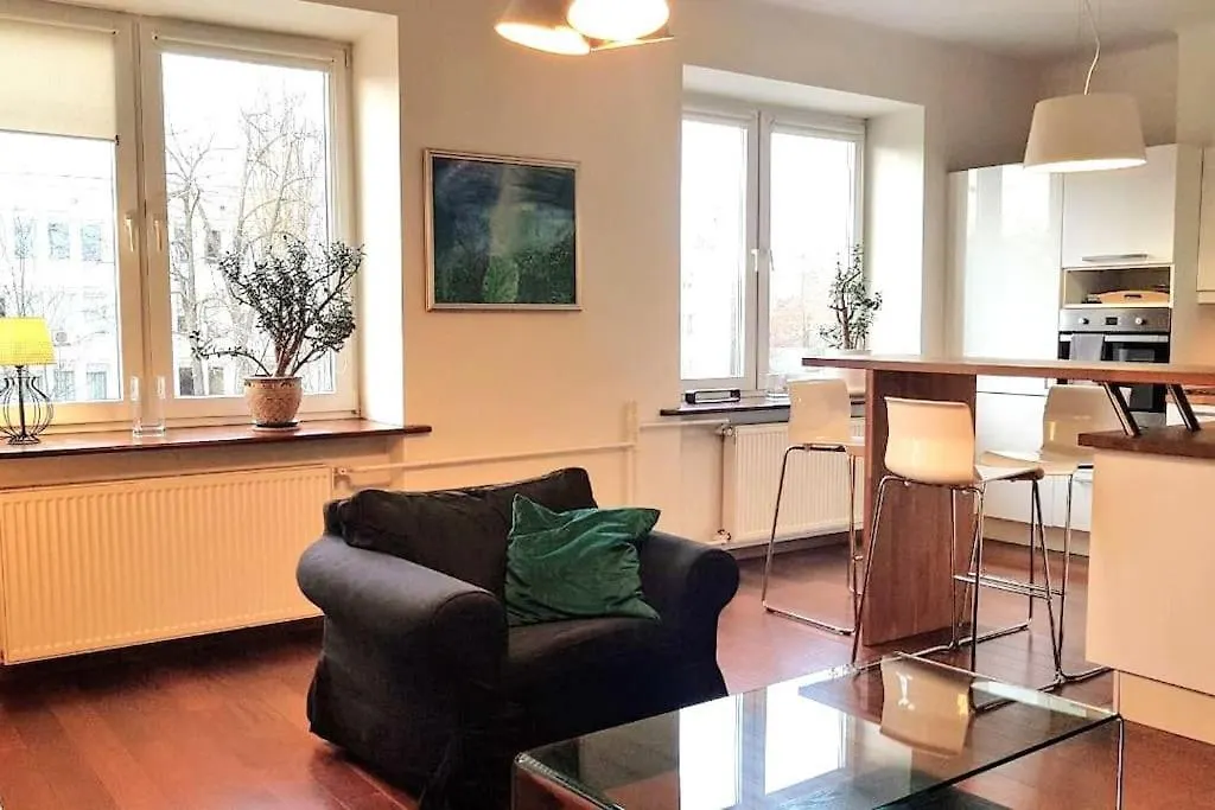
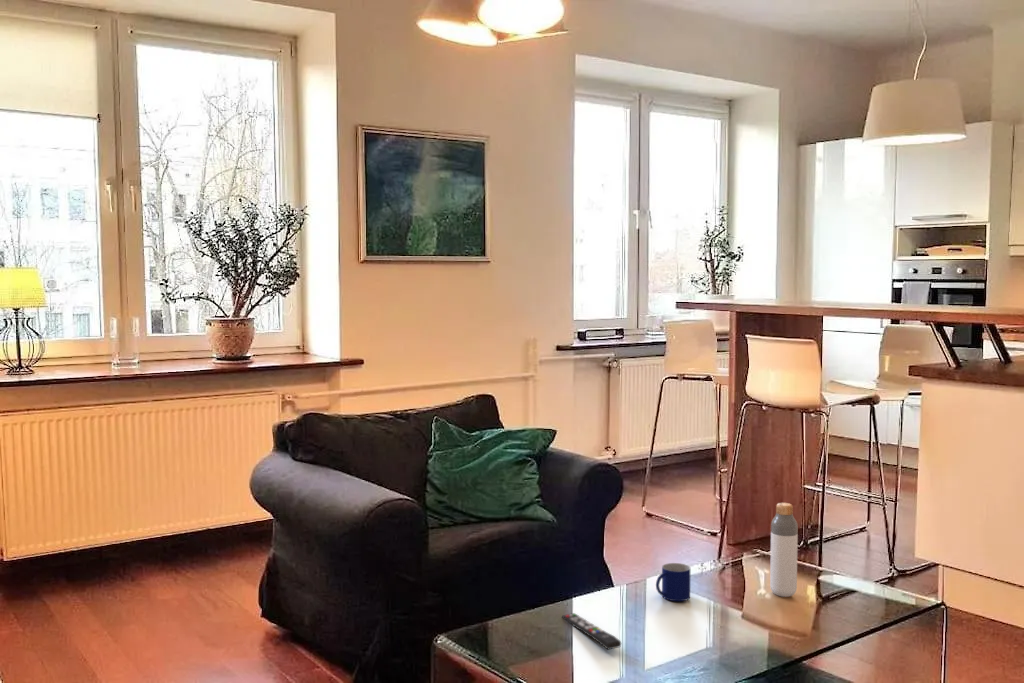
+ remote control (590, 630)
+ bottle (783, 549)
+ mug (671, 583)
